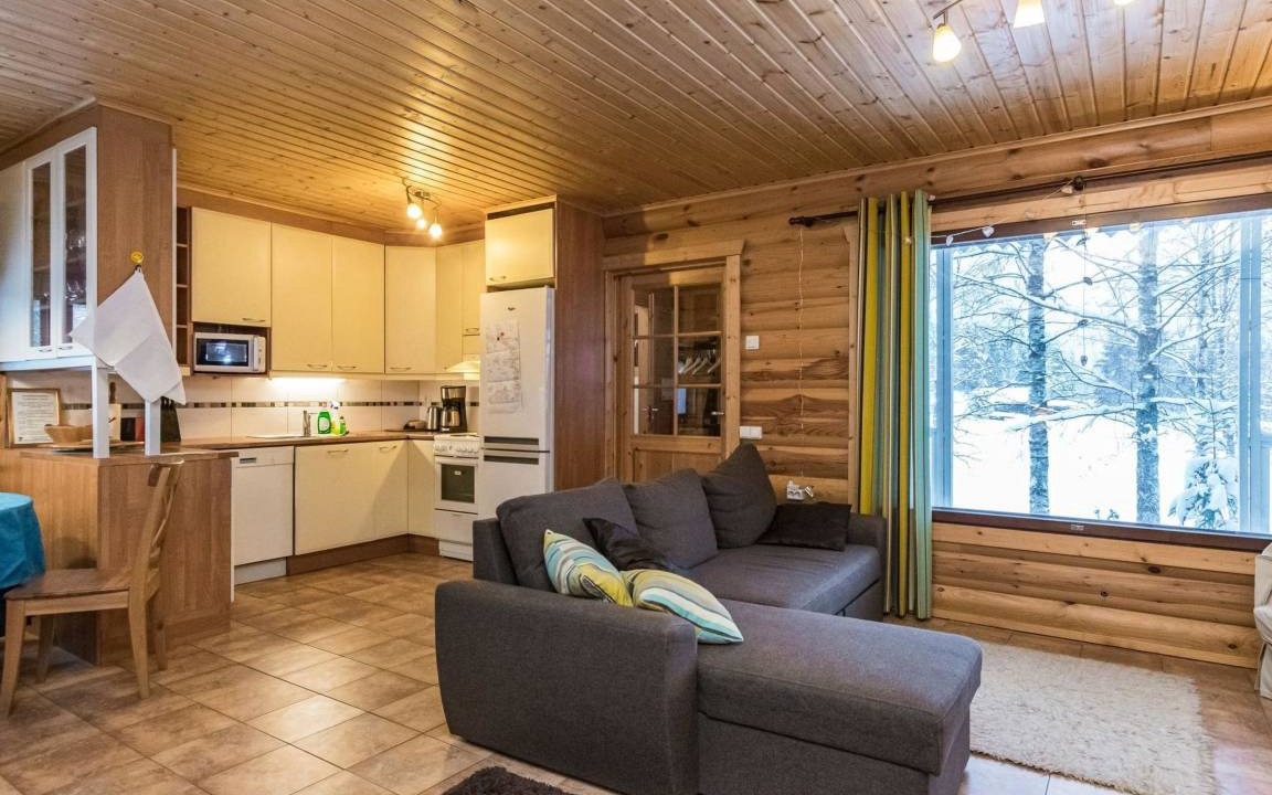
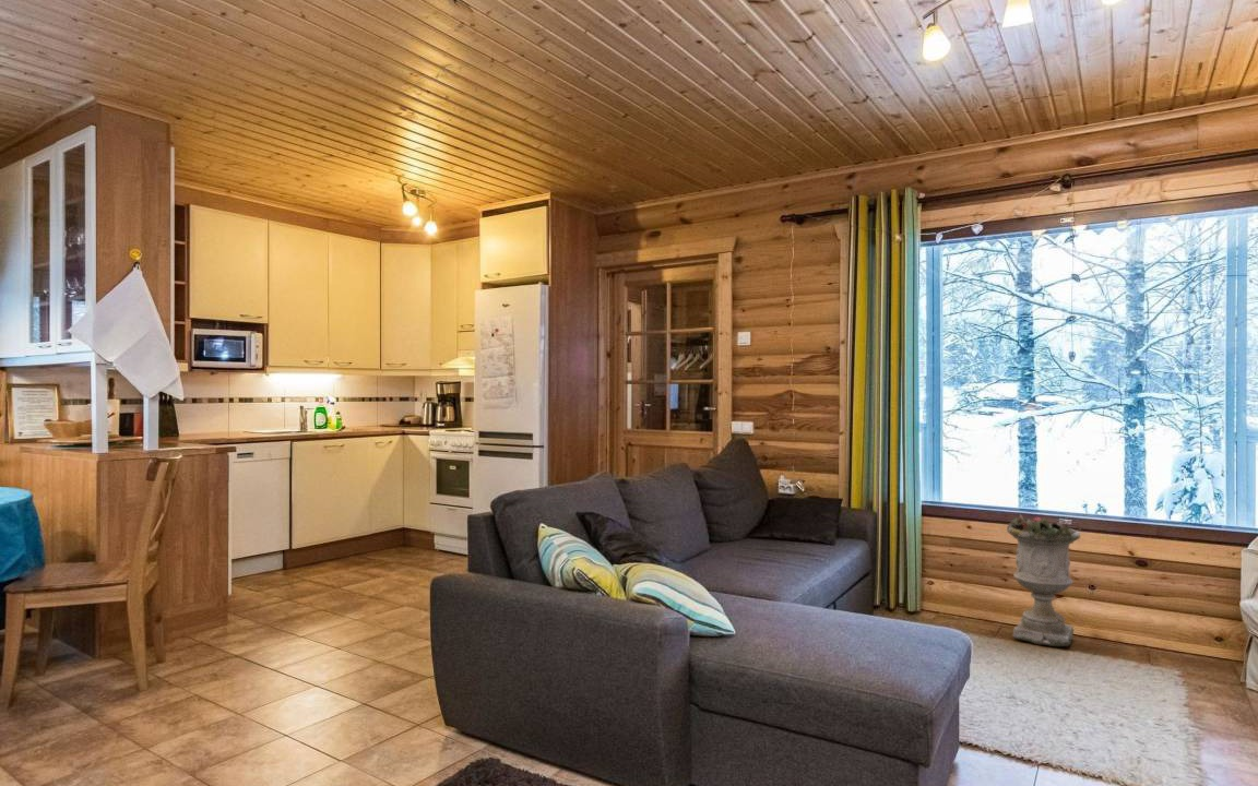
+ planter (1043, 576)
